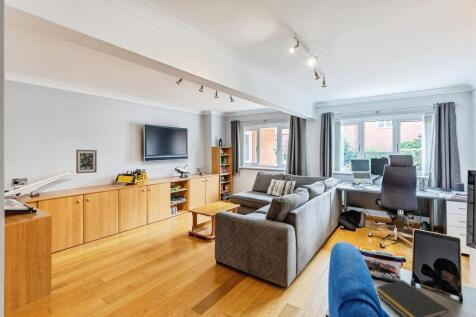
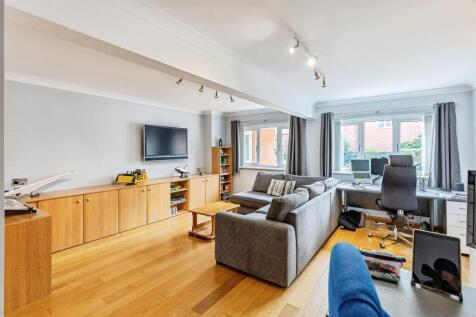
- wall art (86, 161)
- notepad (406, 299)
